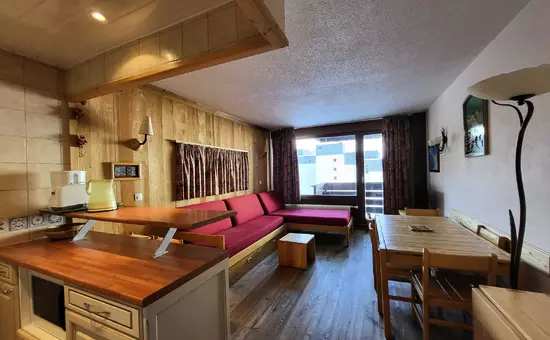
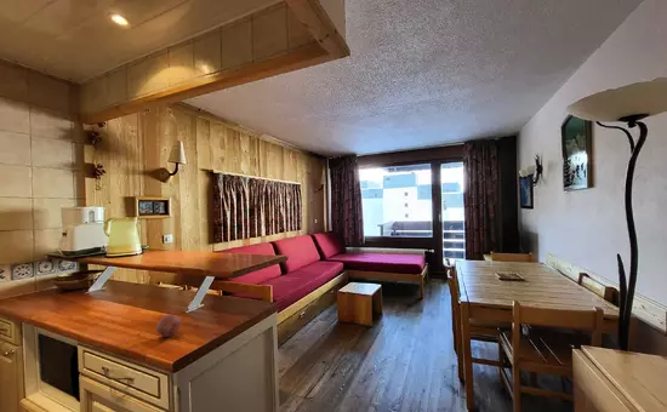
+ fruit (169, 325)
